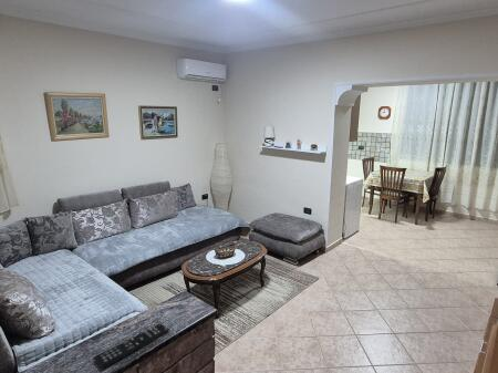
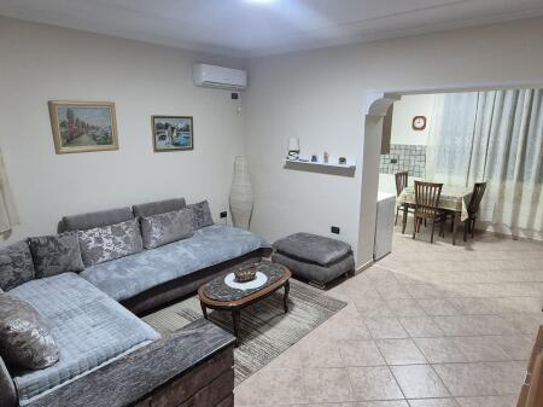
- remote control (134, 343)
